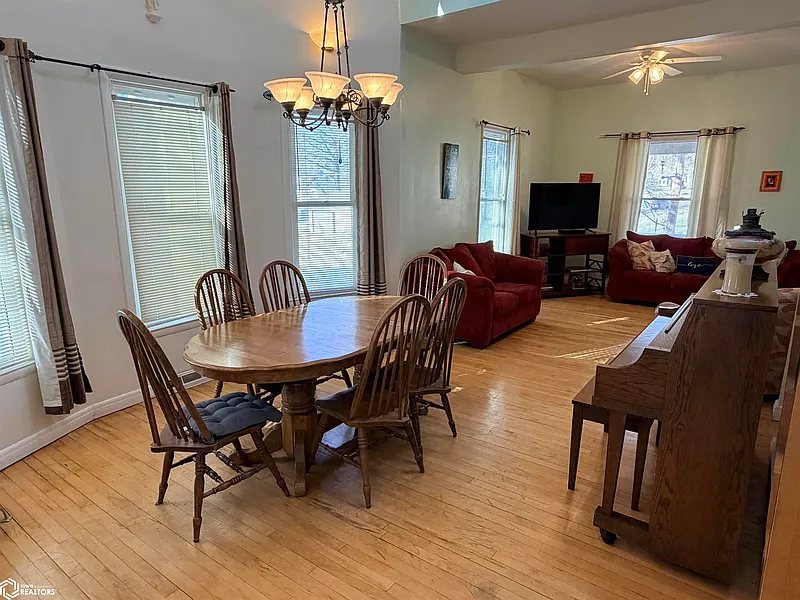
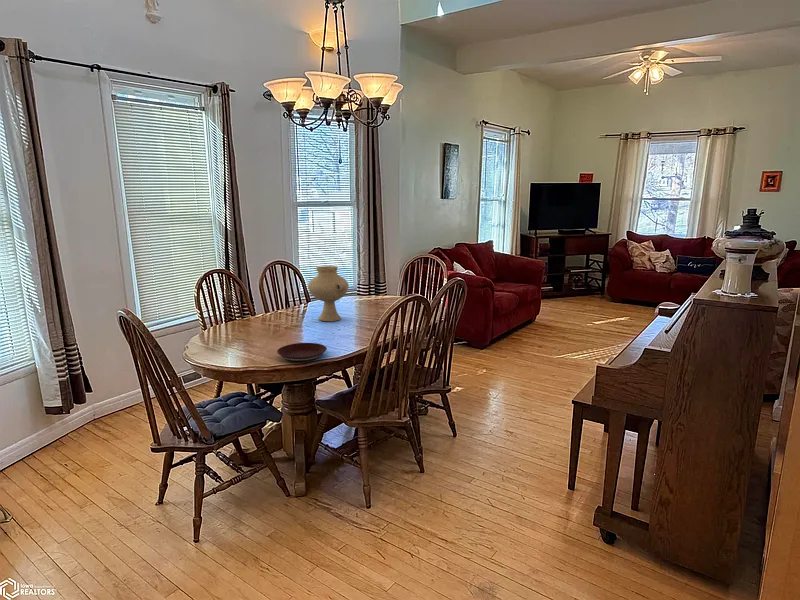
+ vase (328, 293)
+ plate (302, 352)
